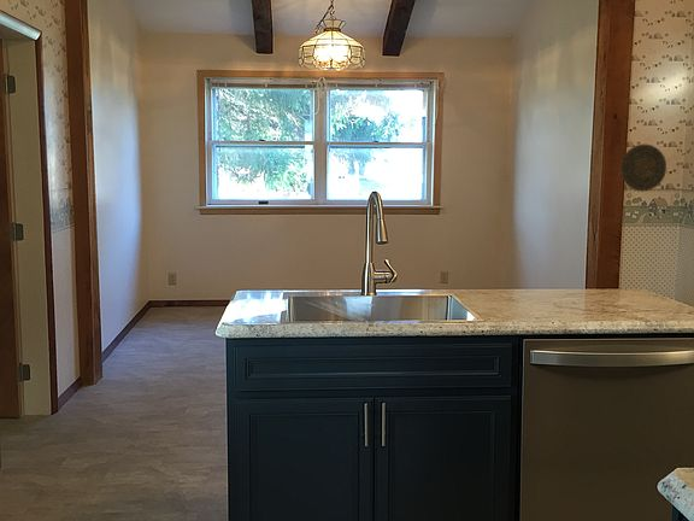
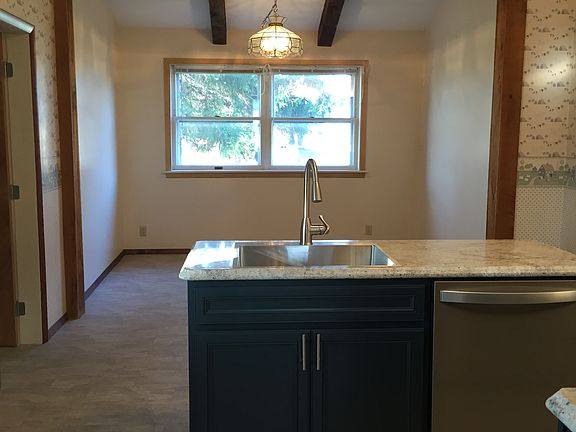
- decorative plate (643, 168)
